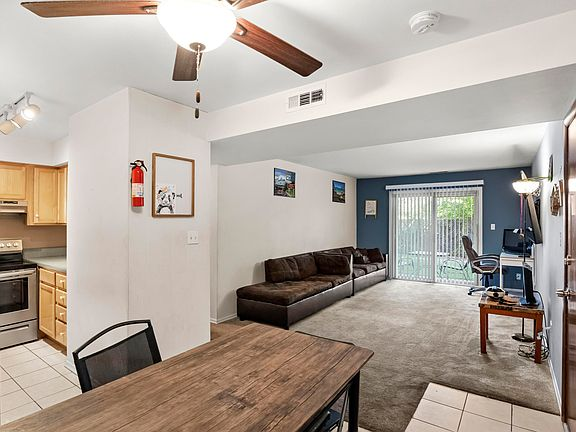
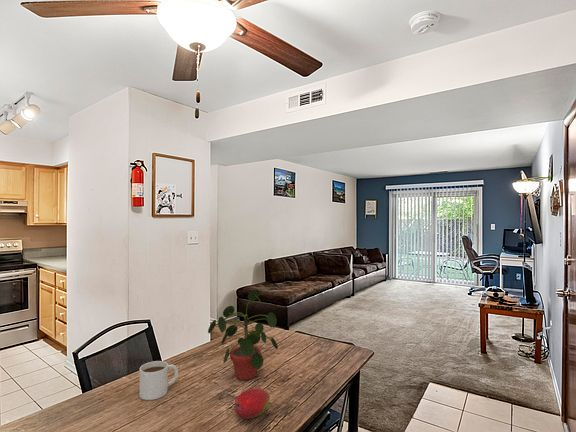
+ fruit (252, 402)
+ mug (159, 377)
+ potted plant (245, 332)
